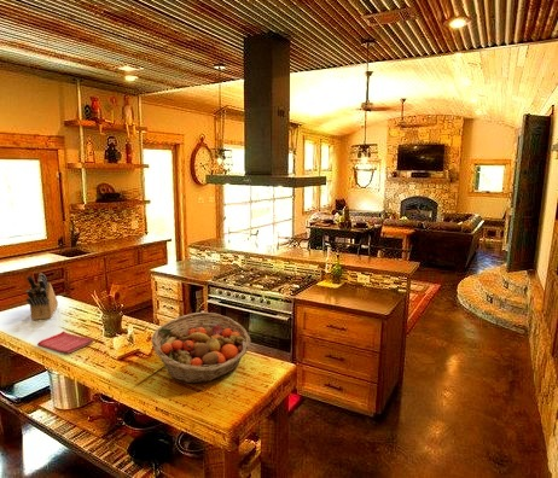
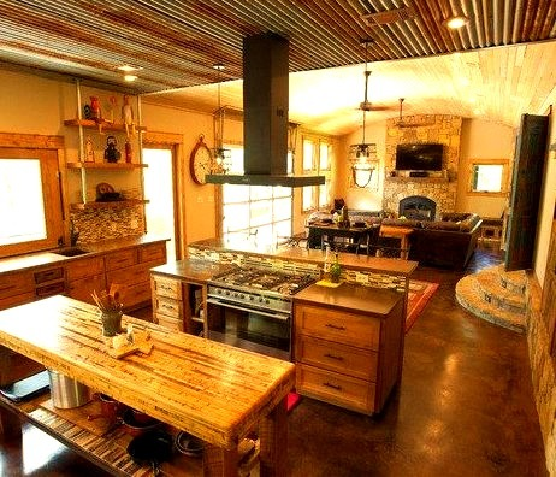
- knife block (41, 292)
- dish towel (65, 342)
- fruit basket (203, 345)
